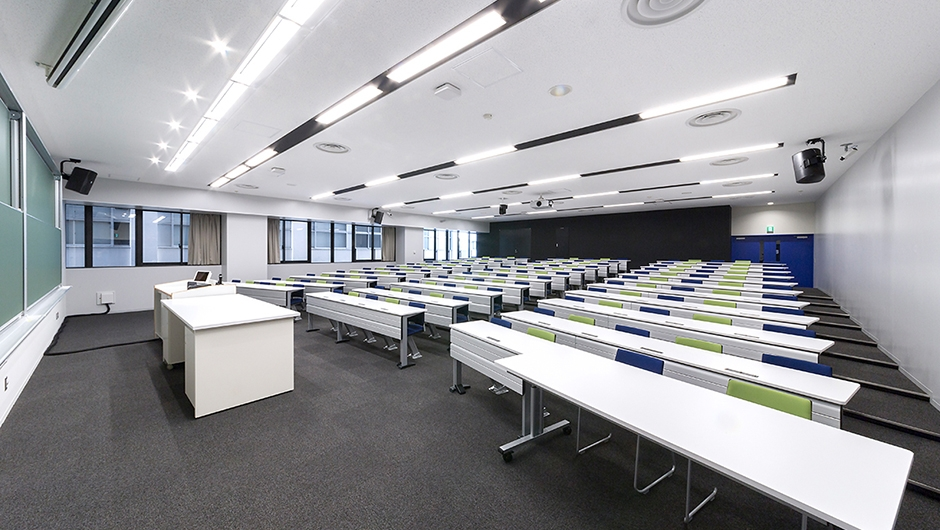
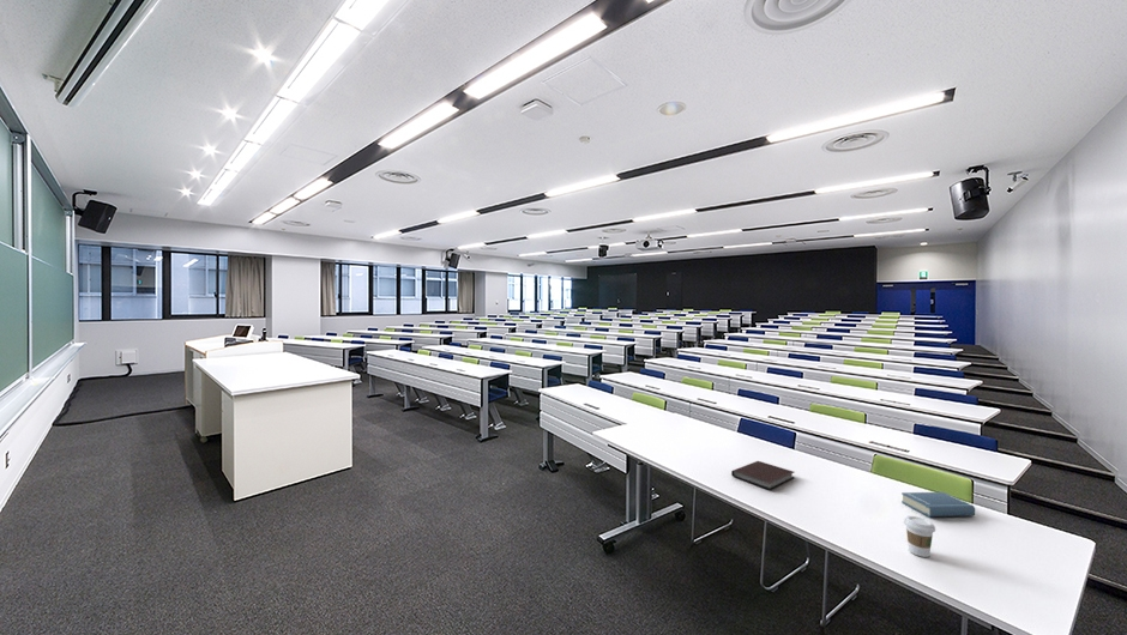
+ coffee cup (918, 536)
+ hardback book (936, 503)
+ notebook (763, 473)
